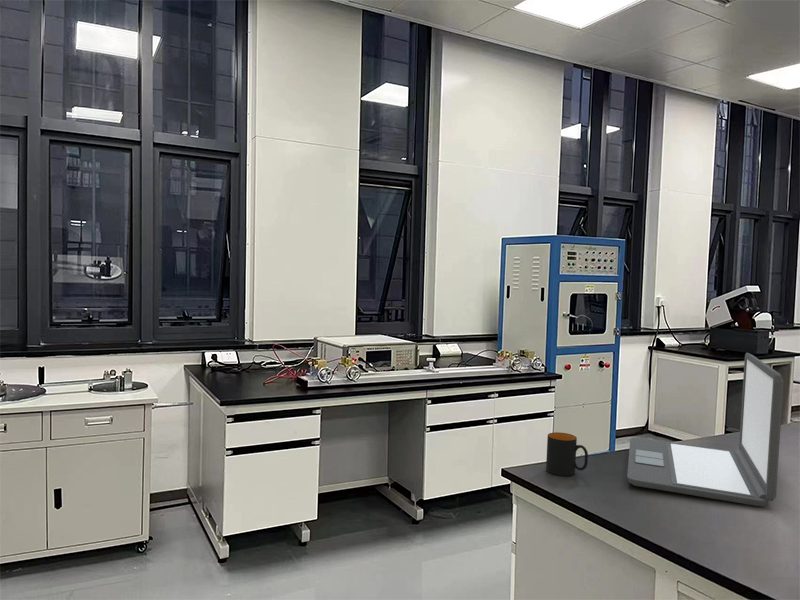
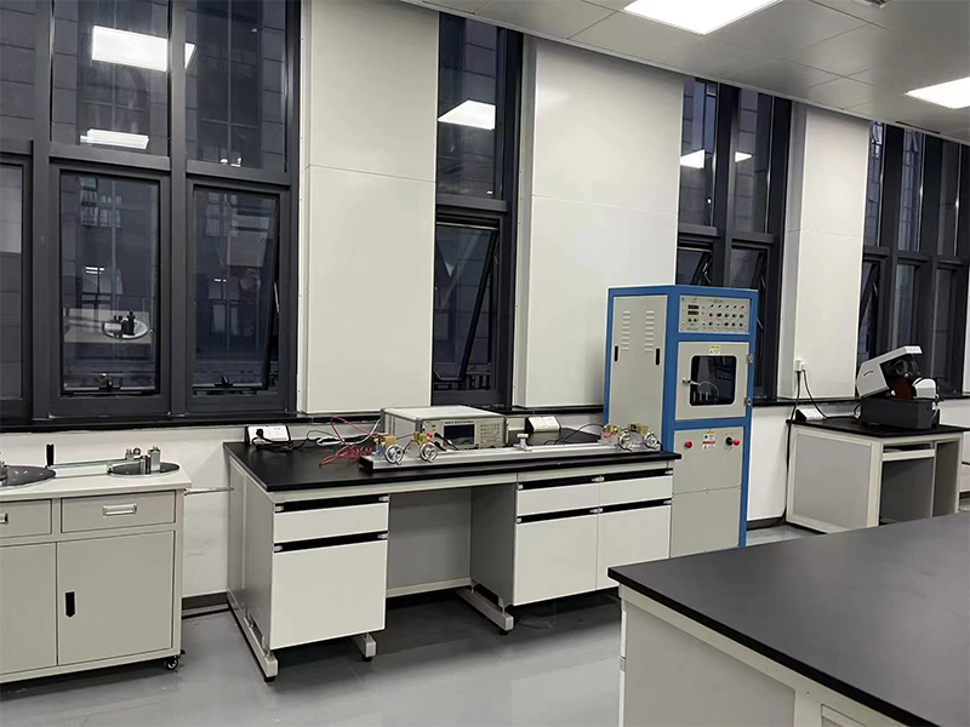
- laptop (694, 445)
- mug (567, 455)
